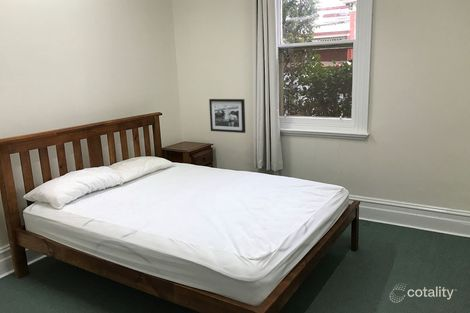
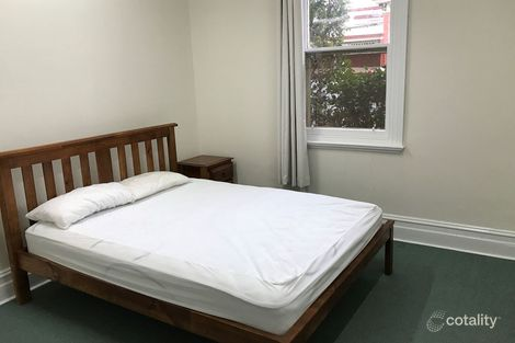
- picture frame (227, 115)
